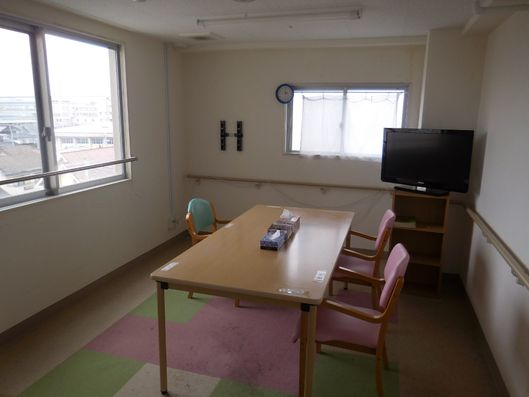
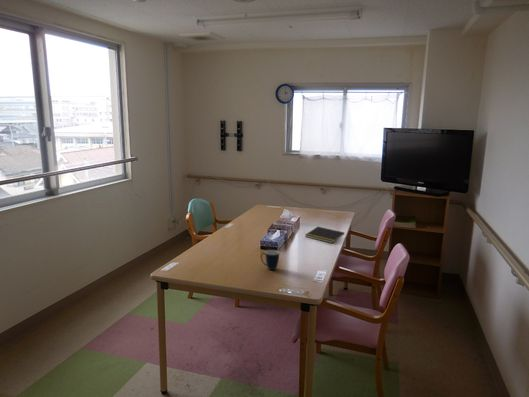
+ notepad (324, 234)
+ mug (269, 260)
